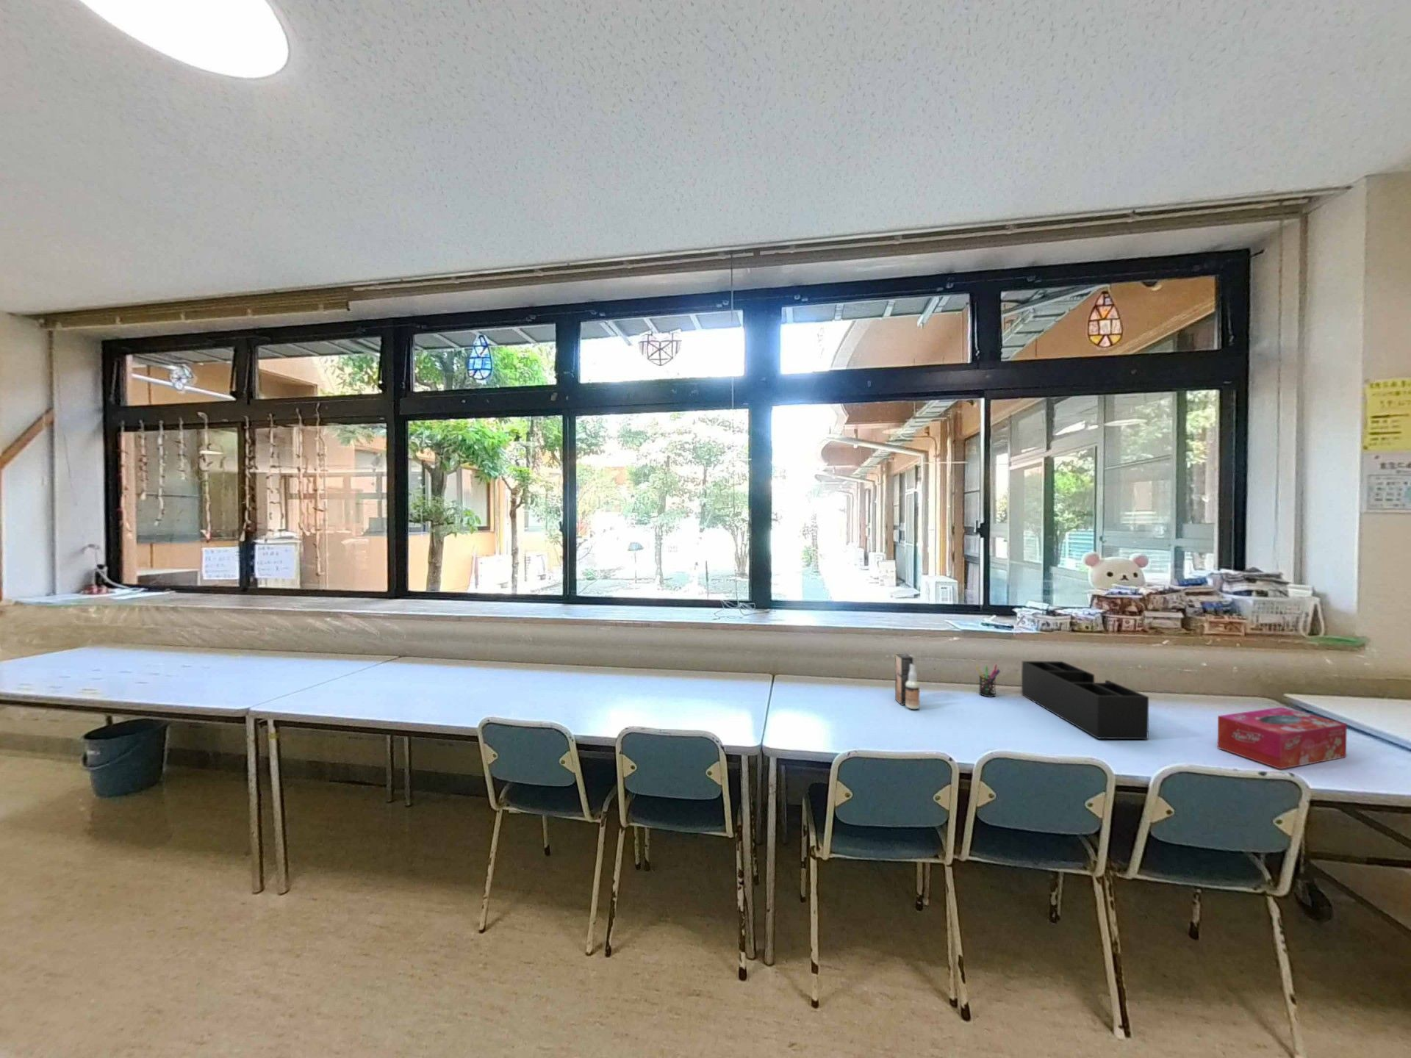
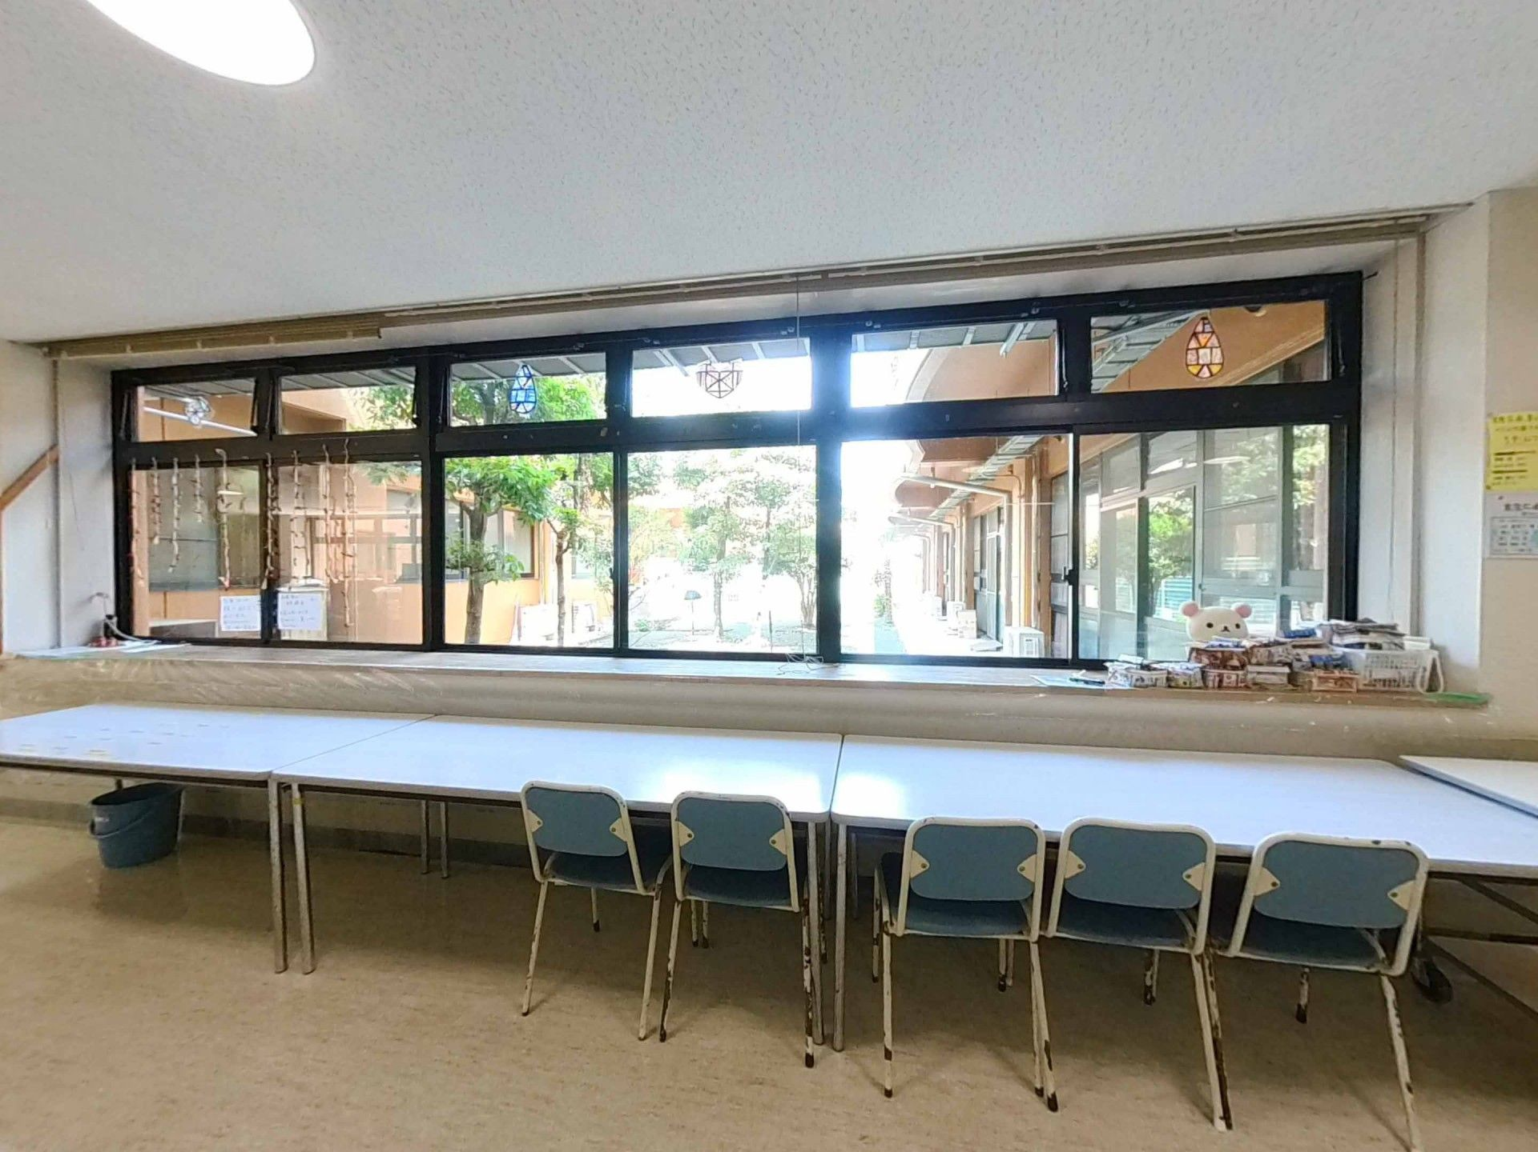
- tissue box (1280, 736)
- spray bottle (907, 680)
- desk organizer (1078, 696)
- pen holder (988, 679)
